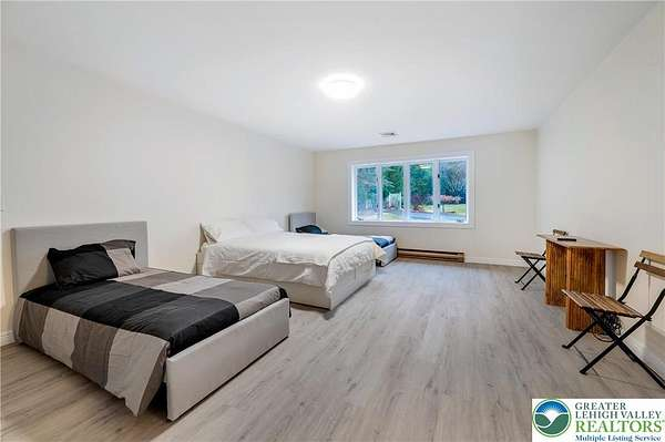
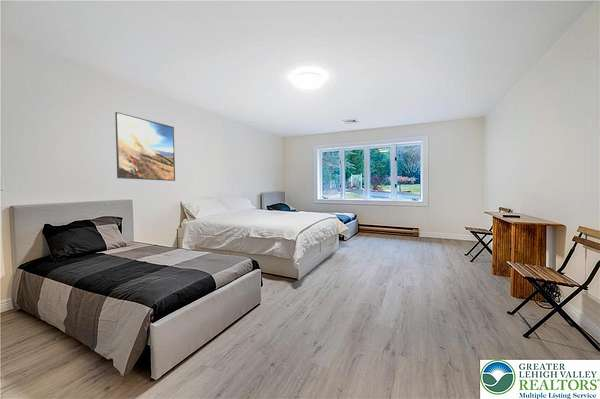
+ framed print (148, 150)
